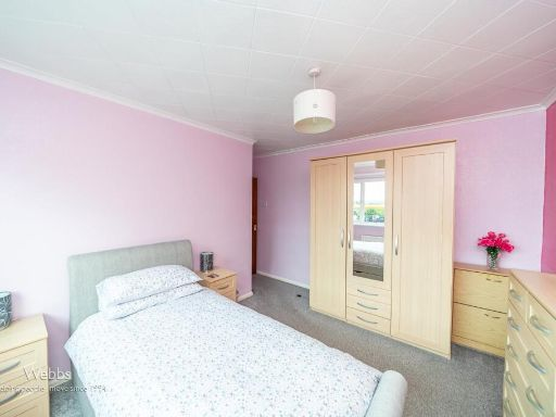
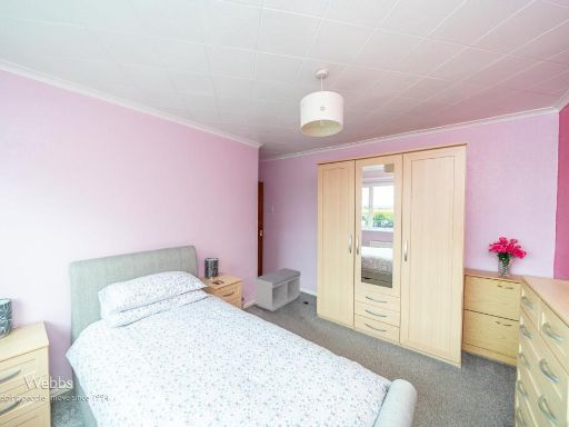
+ bench (278, 287)
